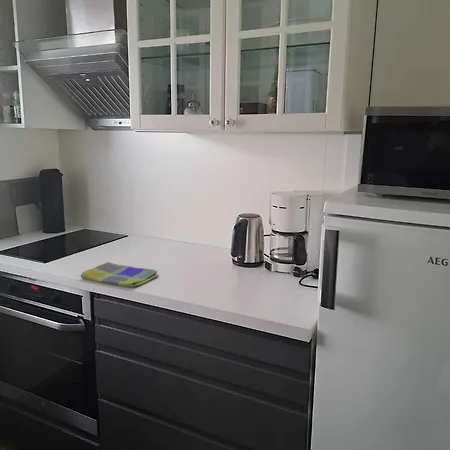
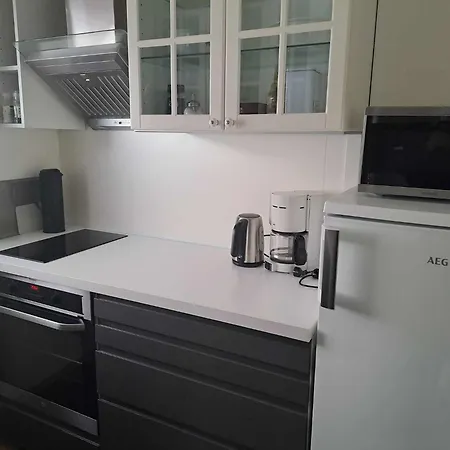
- dish towel (119, 274)
